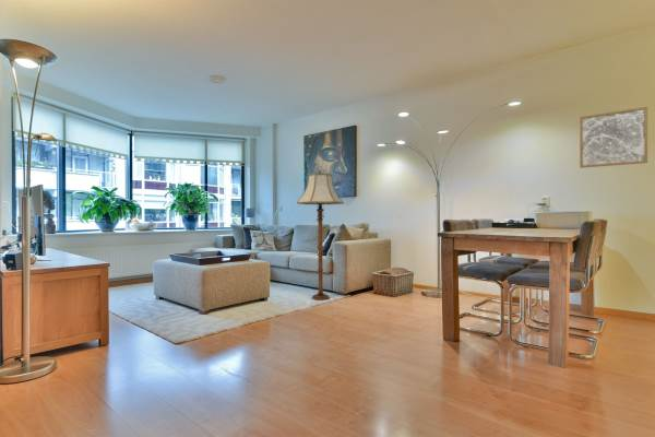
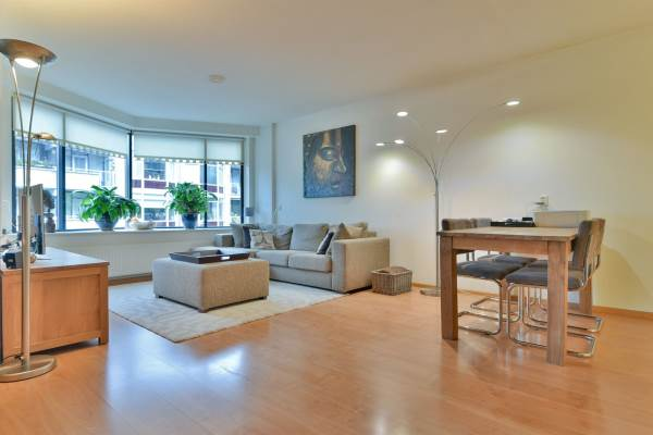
- floor lamp (320, 234)
- wall art (611, 139)
